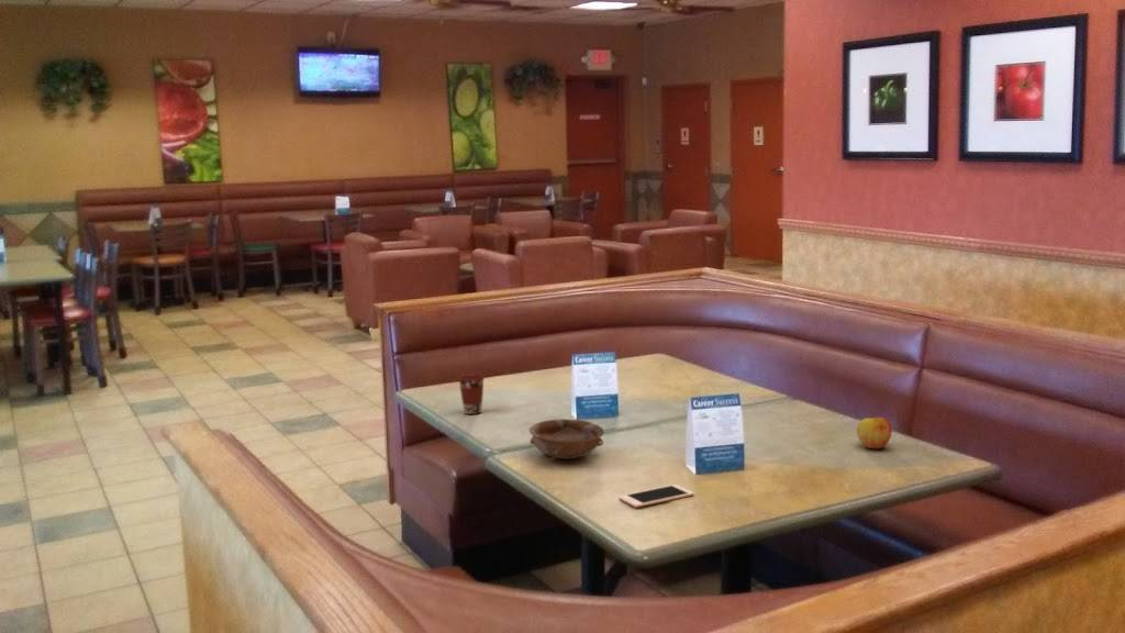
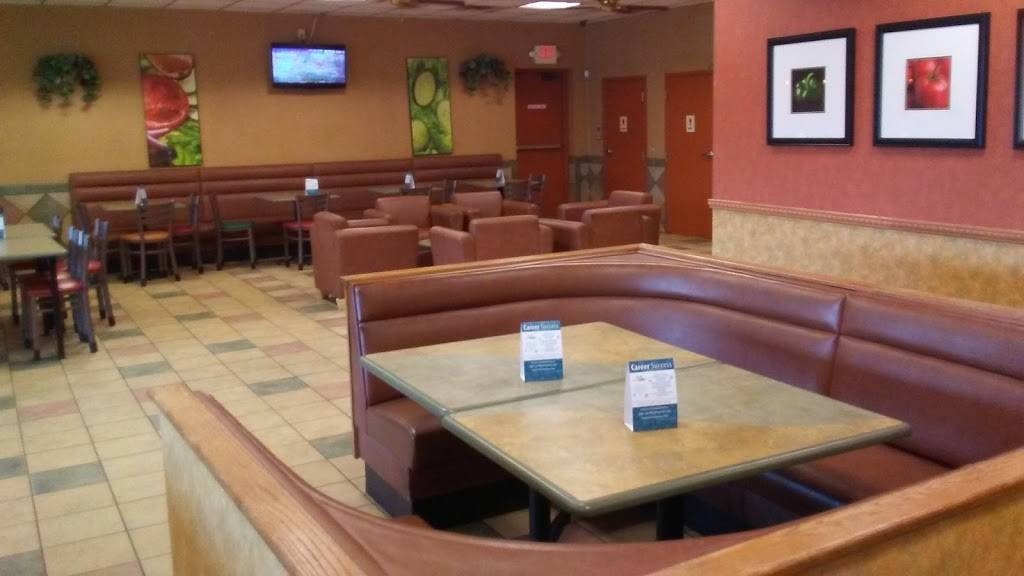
- cell phone (656, 496)
- coffee cup (471, 392)
- apple (873, 432)
- bowl (567, 441)
